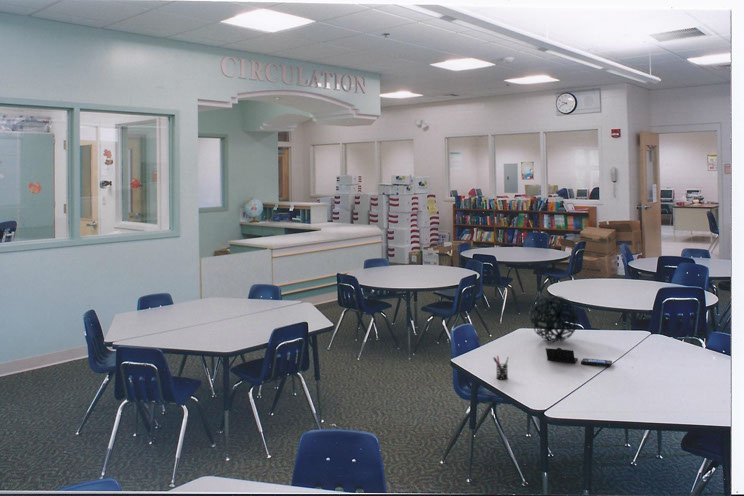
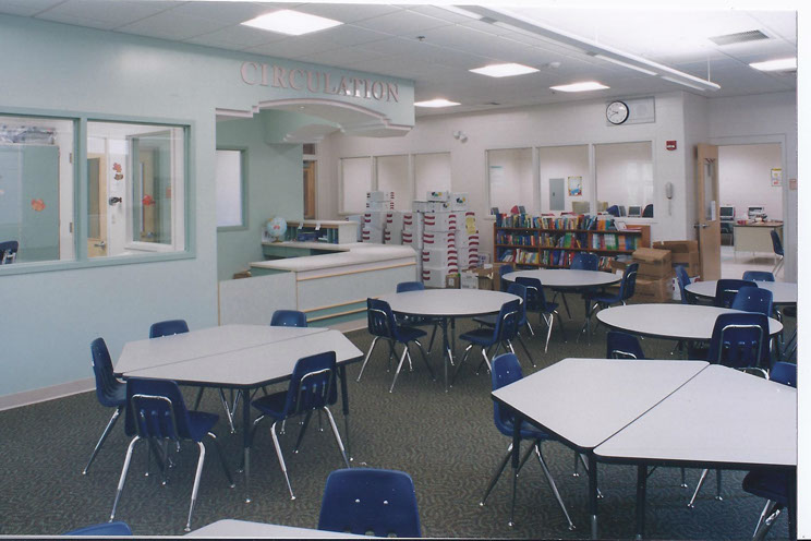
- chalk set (577, 358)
- pen holder (502, 366)
- decorative orb (553, 318)
